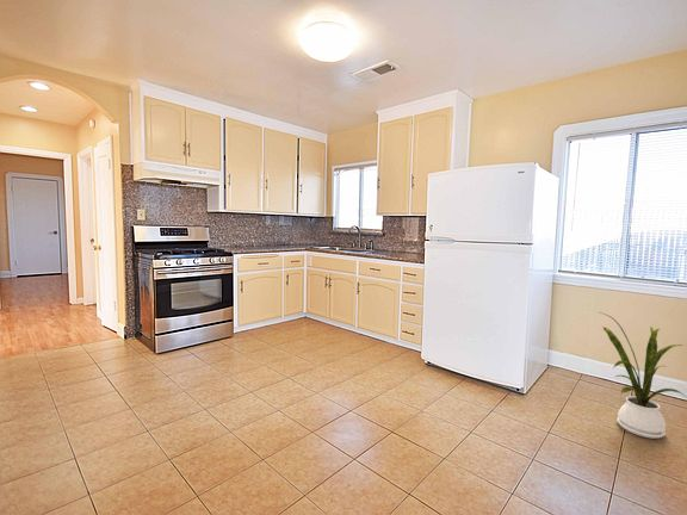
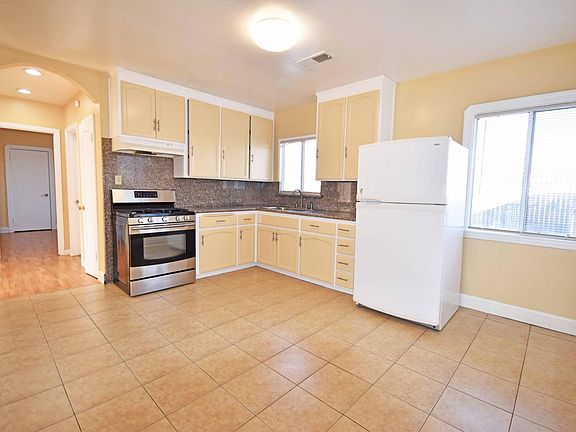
- house plant (638, 372)
